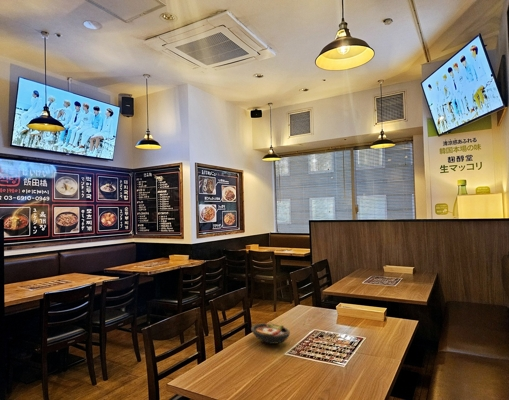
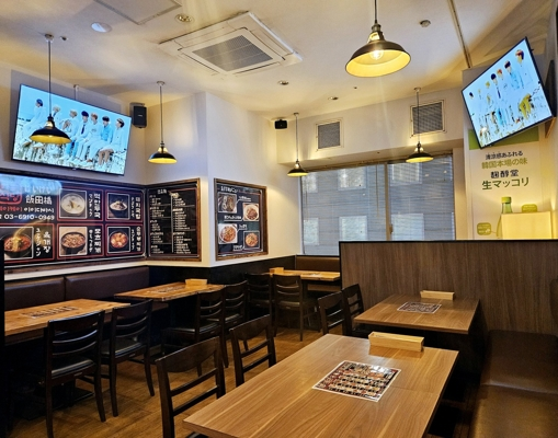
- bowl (270, 333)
